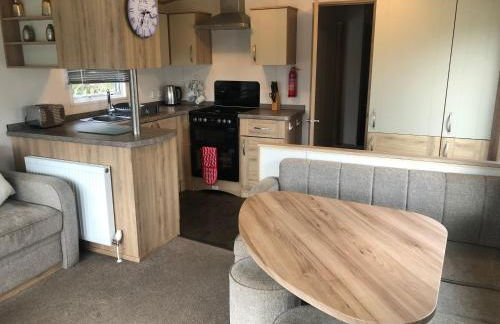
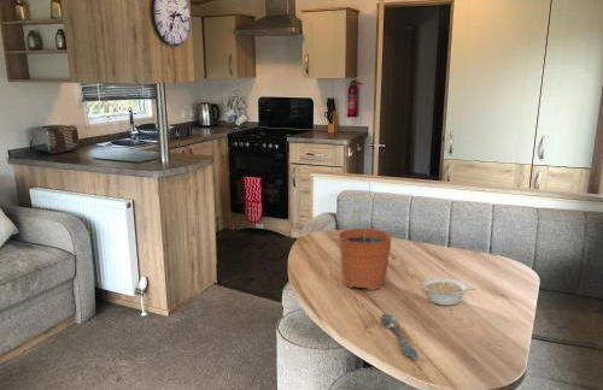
+ spoon (398, 333)
+ plant pot (364, 247)
+ legume (446, 290)
